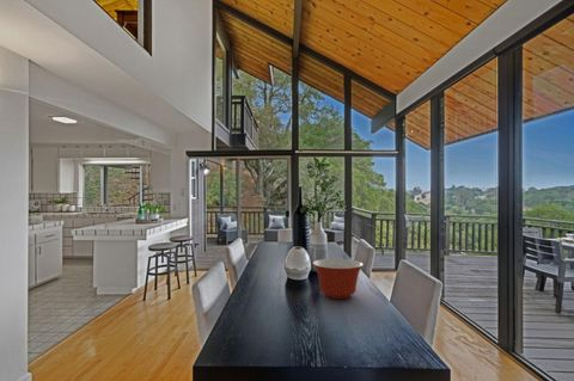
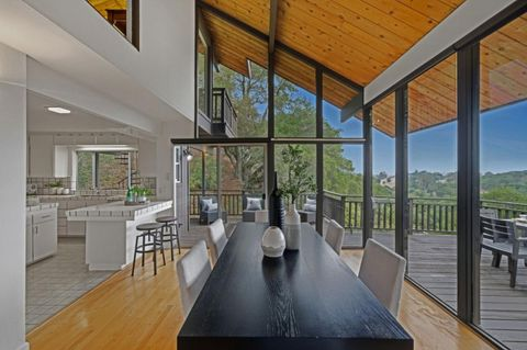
- mixing bowl (337, 278)
